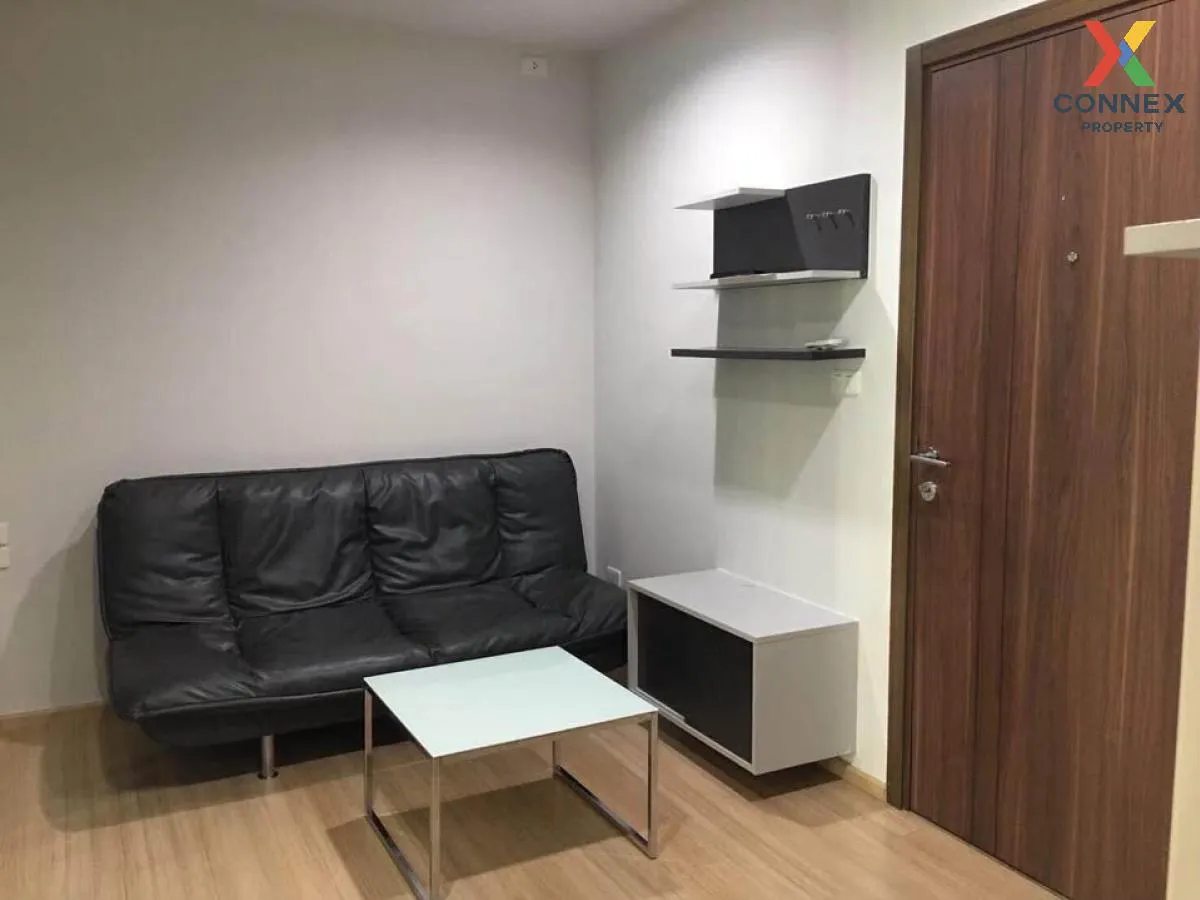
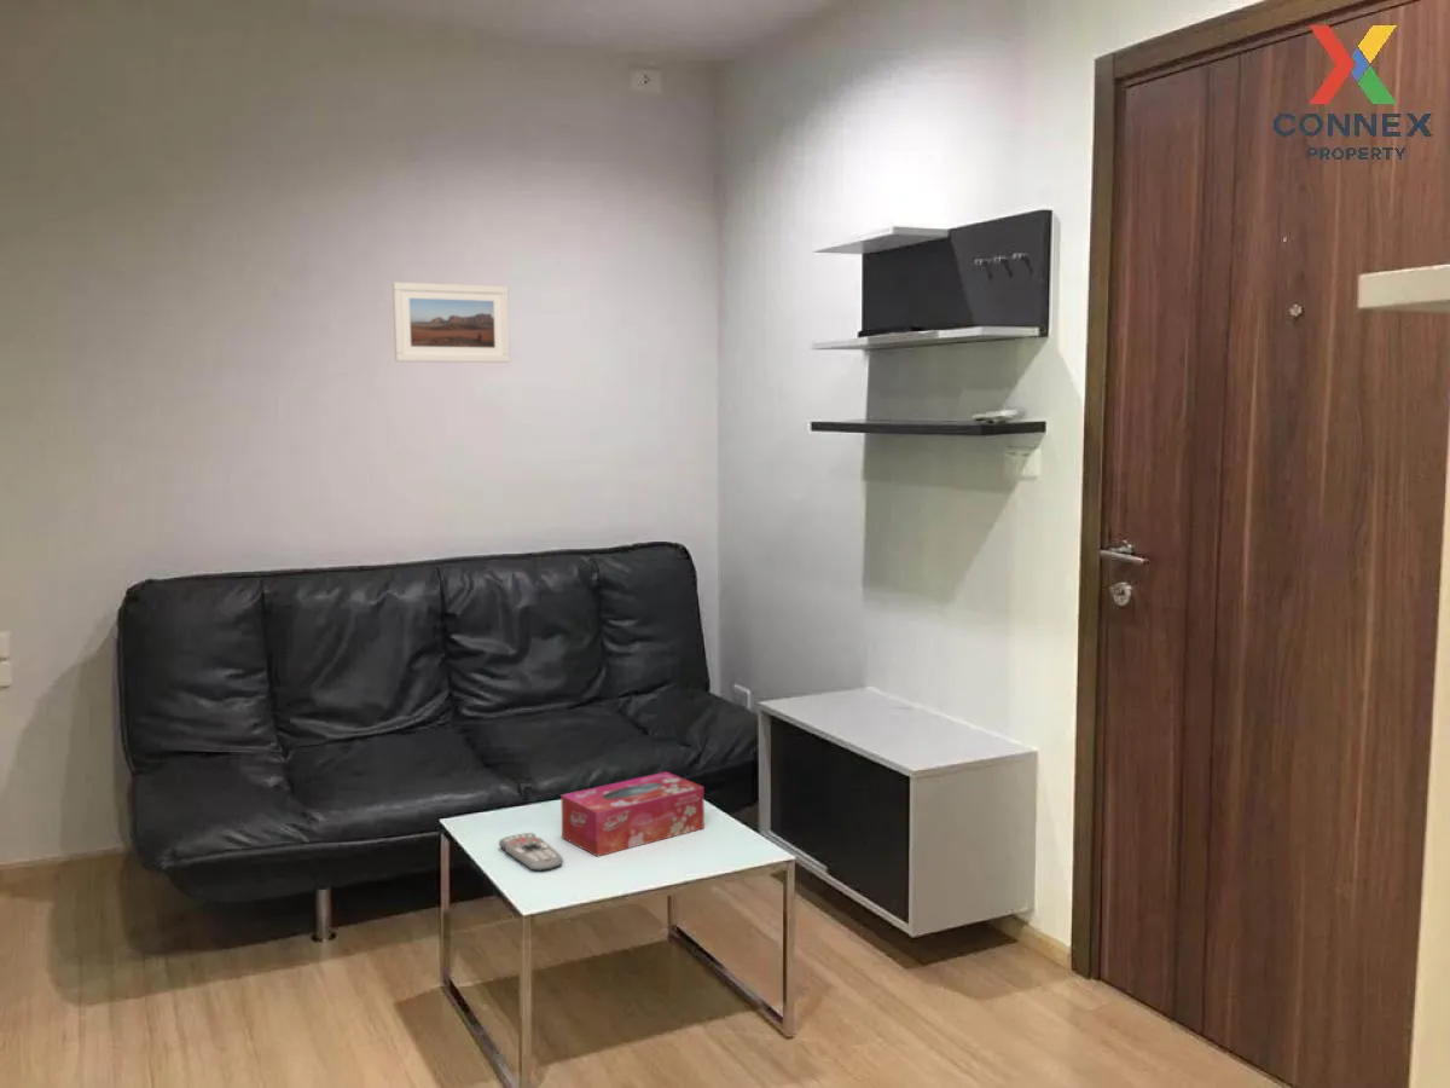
+ remote control (532, 852)
+ tissue box (633, 811)
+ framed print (452, 323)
